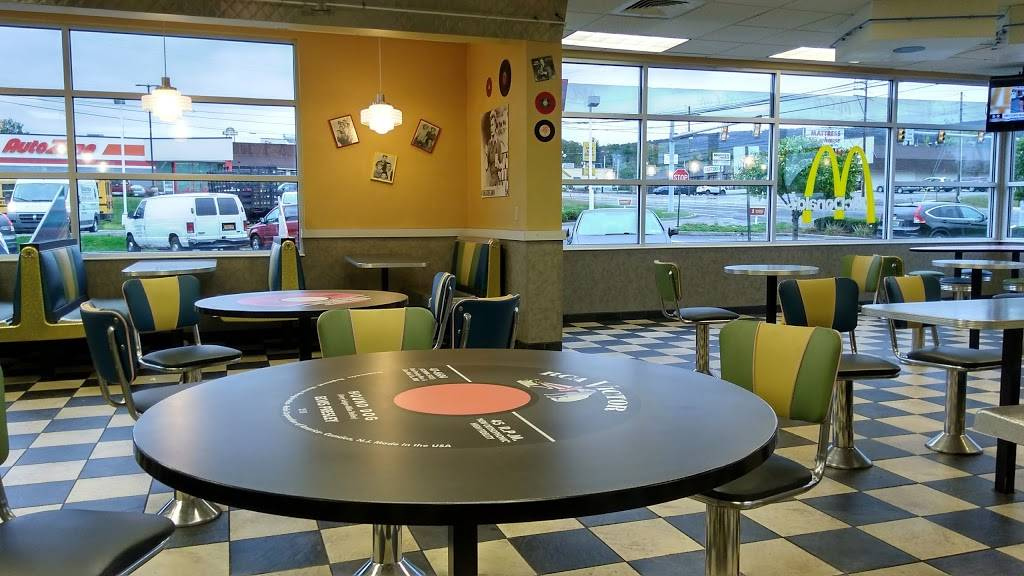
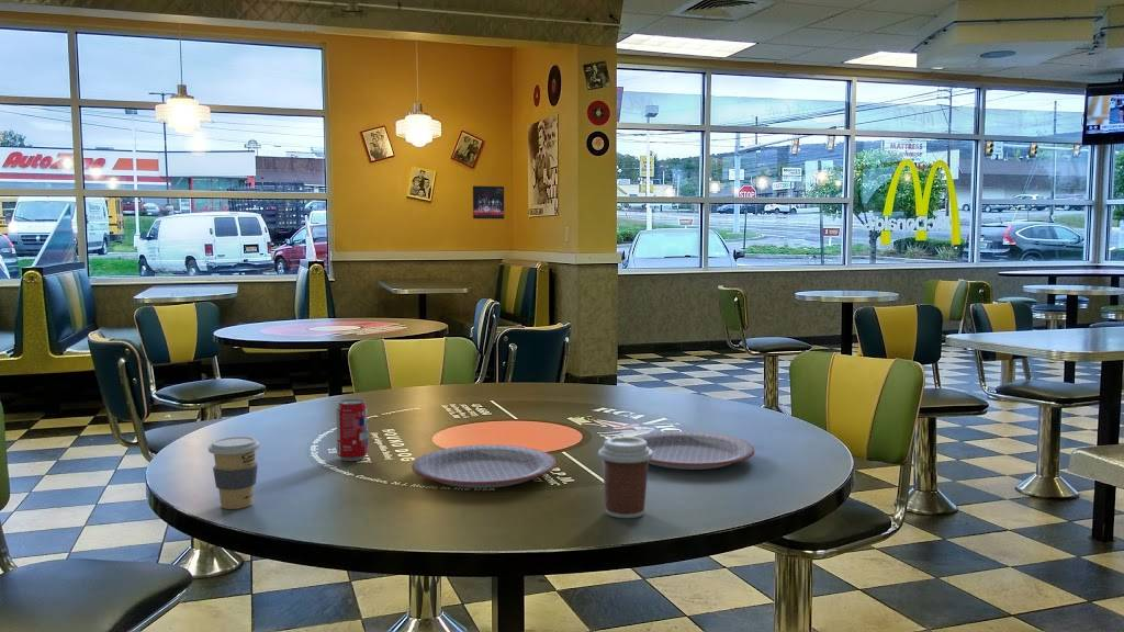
+ coffee cup (625, 476)
+ album cover (488, 202)
+ plate (686, 451)
+ beverage can (351, 429)
+ coffee cup (235, 473)
+ plate (484, 467)
